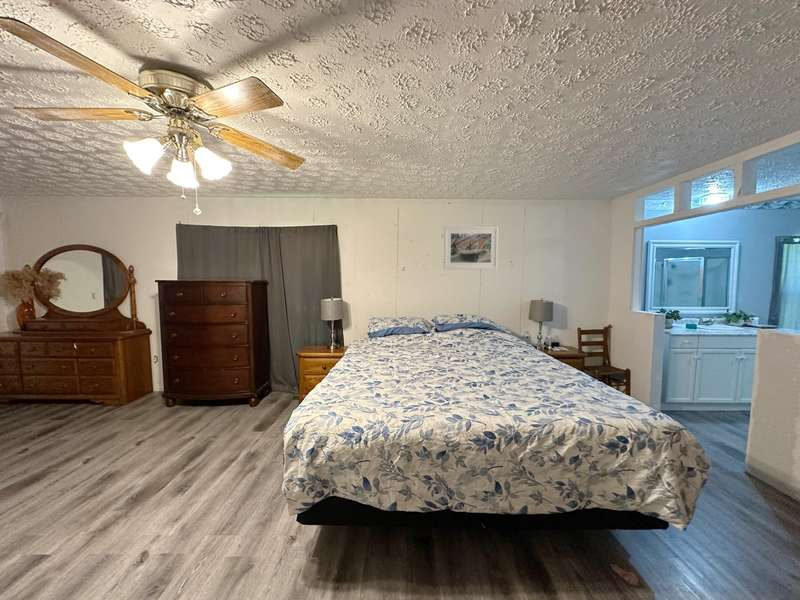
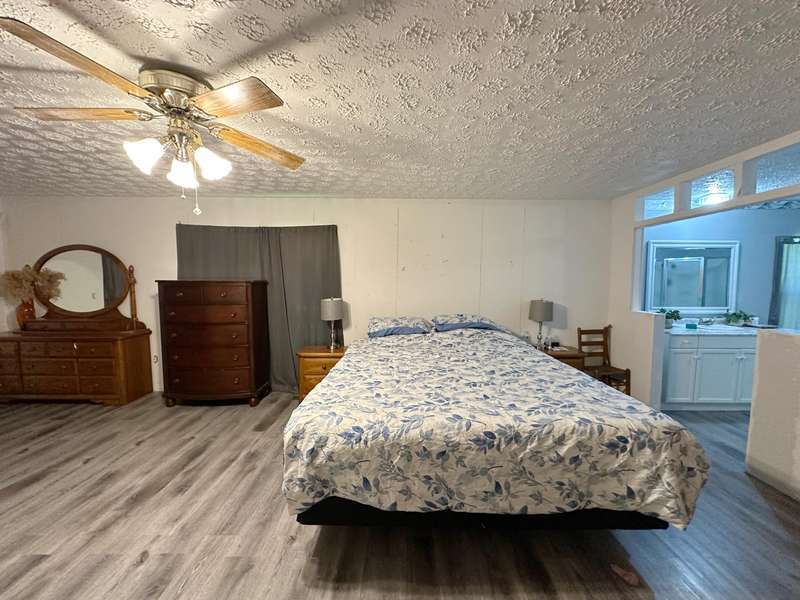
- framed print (470, 248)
